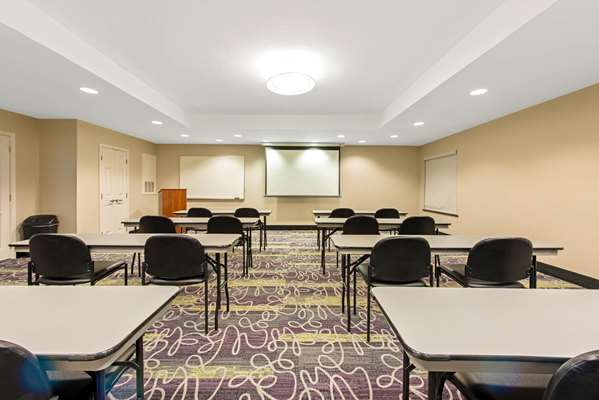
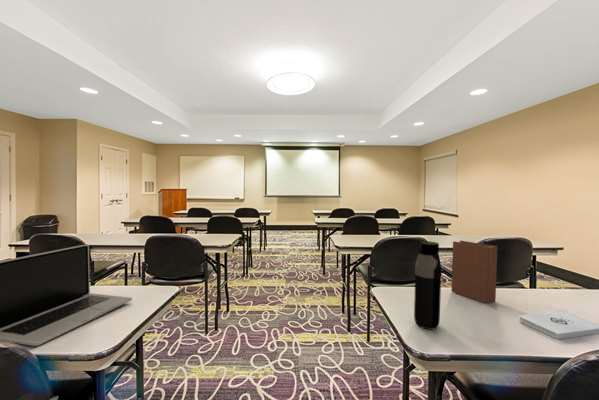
+ laptop (66, 286)
+ water bottle (427, 284)
+ notepad (560, 323)
+ book (473, 270)
